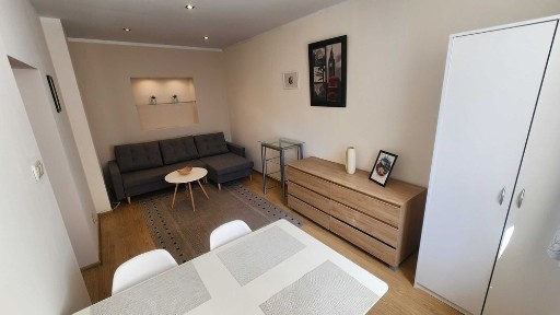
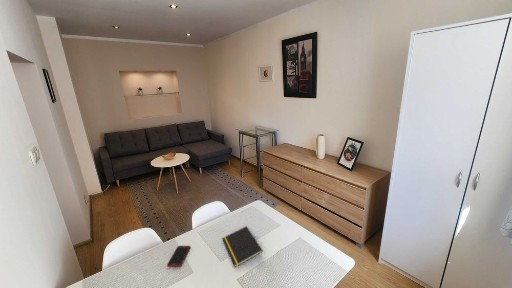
+ notepad (241, 244)
+ cell phone (179, 255)
